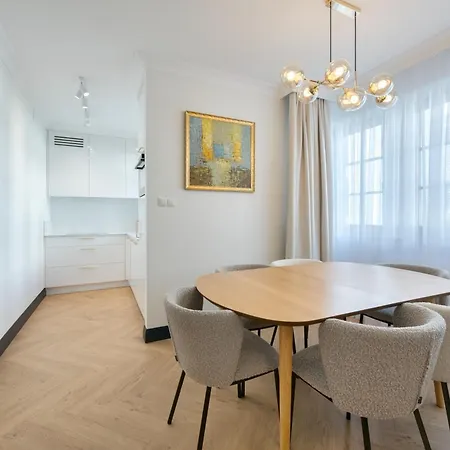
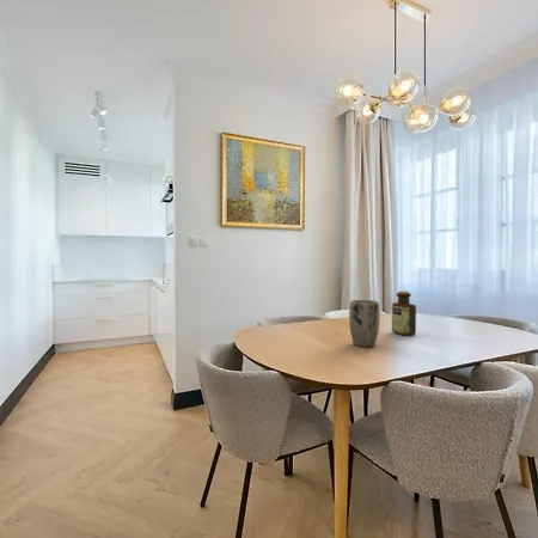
+ bottle (403, 312)
+ plant pot (363, 323)
